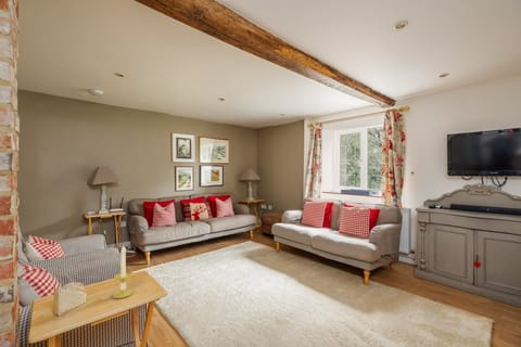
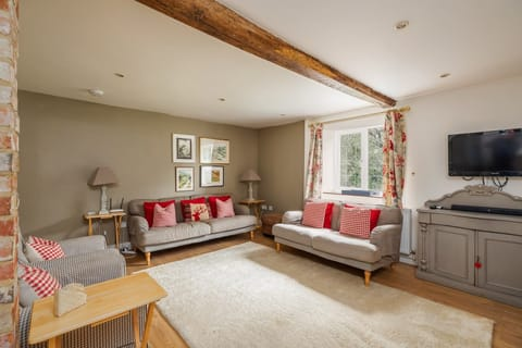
- candle (123, 268)
